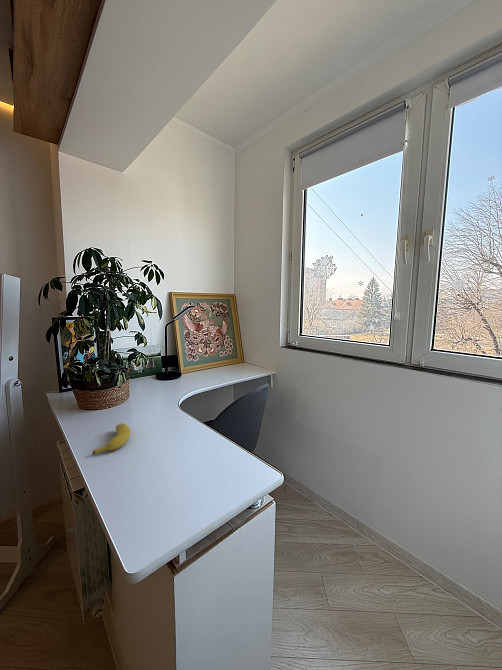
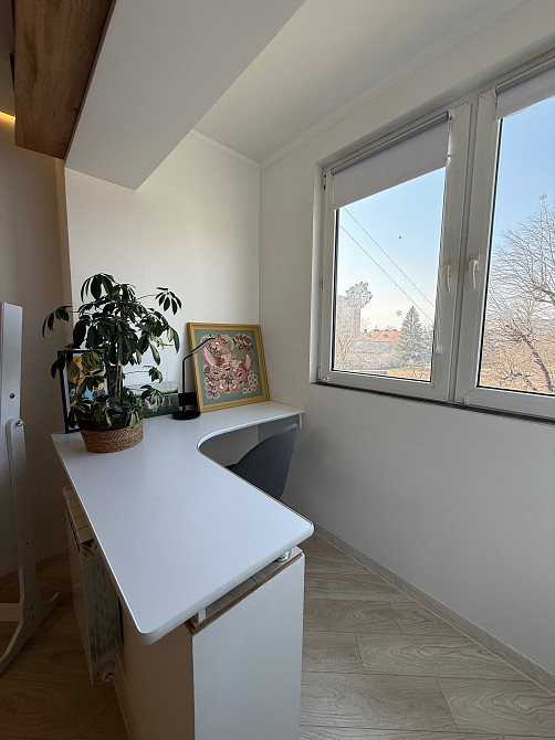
- banana (115, 436)
